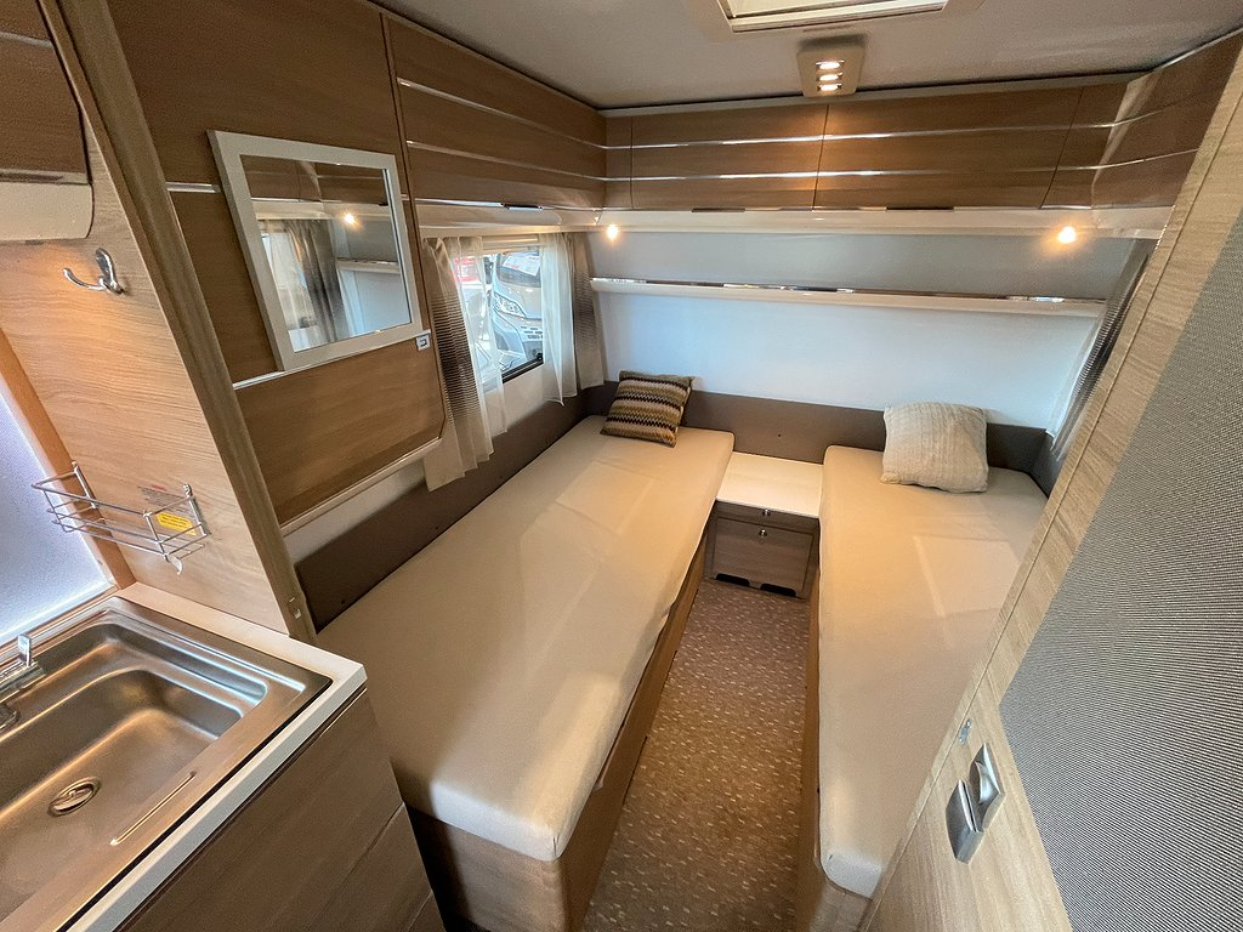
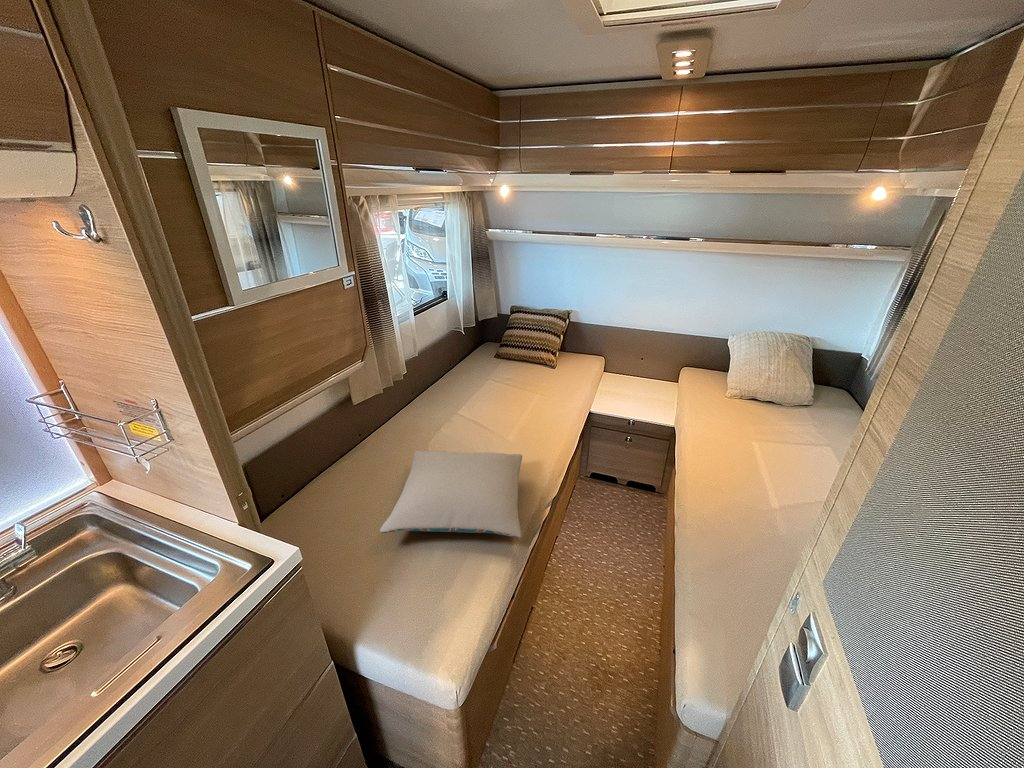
+ pillow (460, 488)
